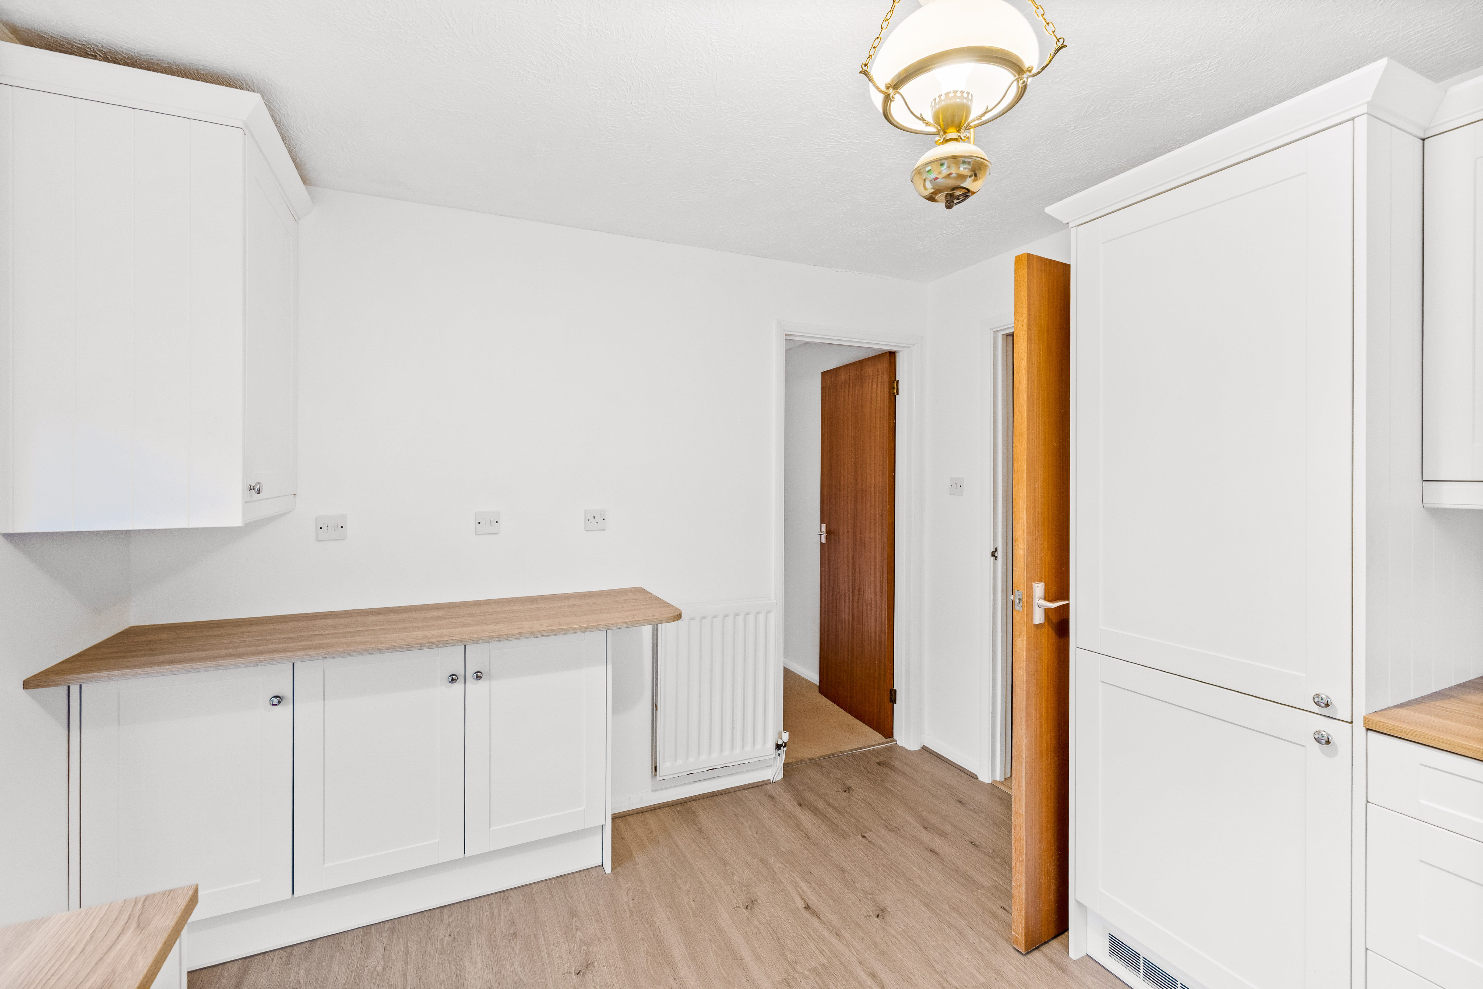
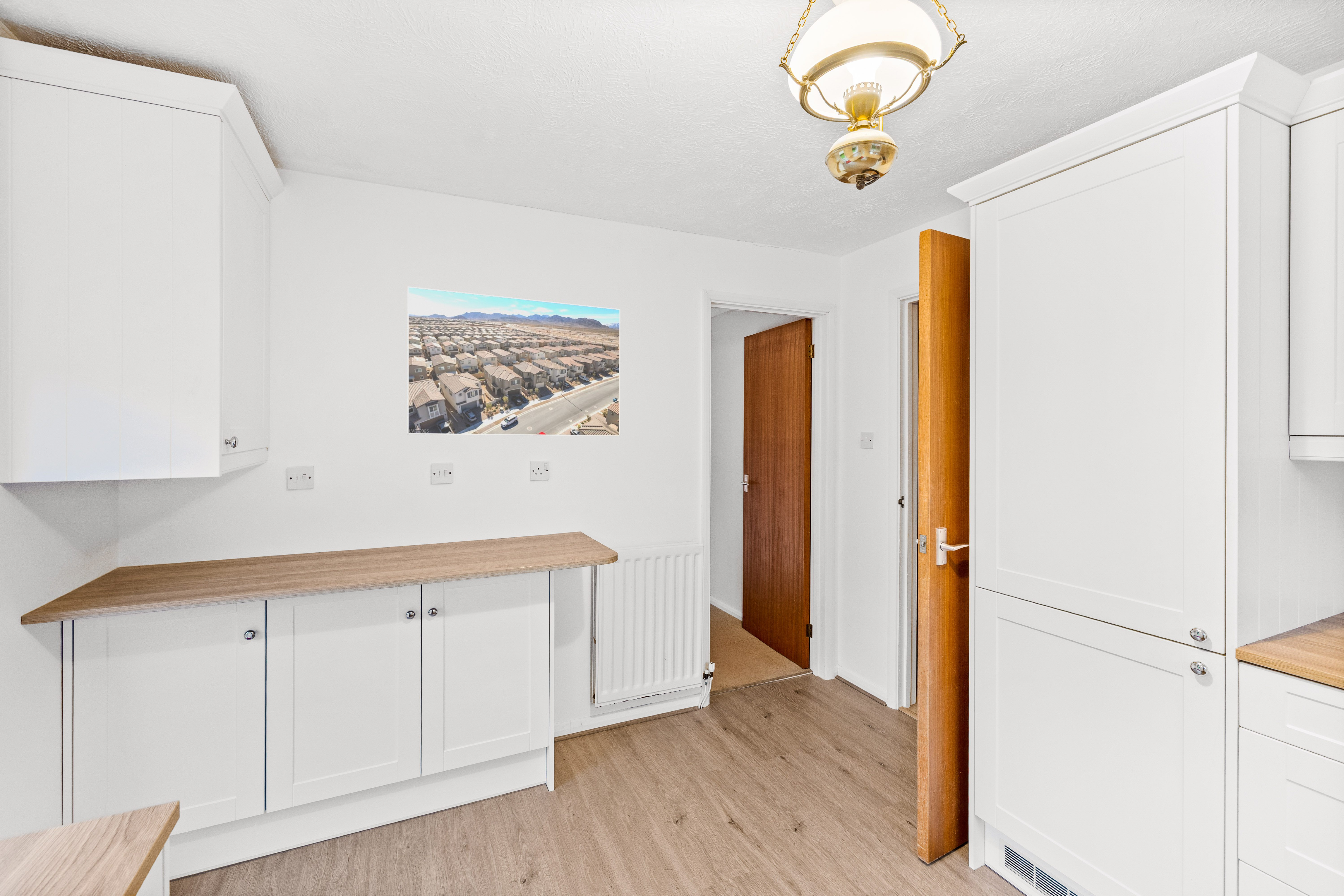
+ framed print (521, 367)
